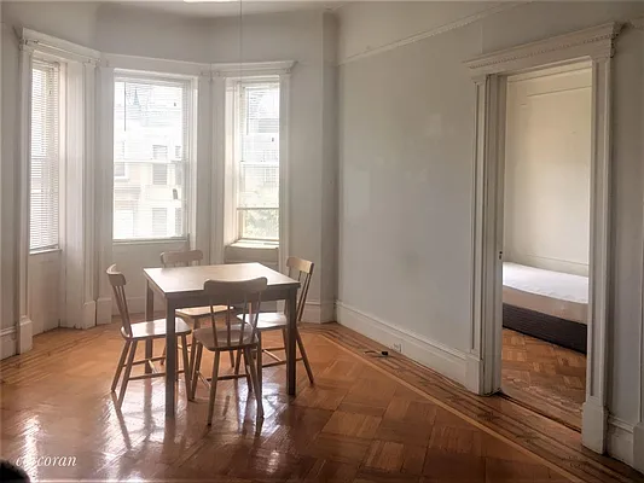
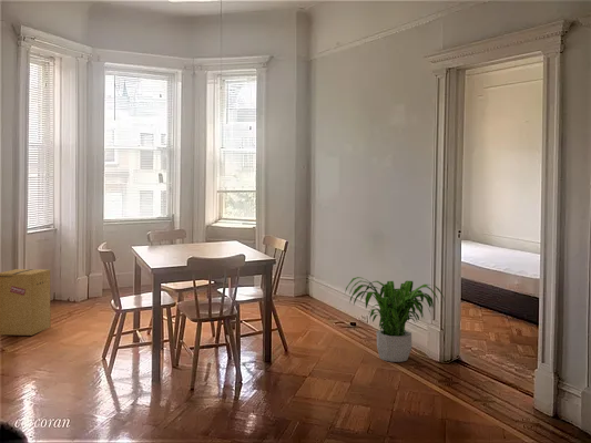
+ cardboard box (23, 300)
+ potted plant (396, 319)
